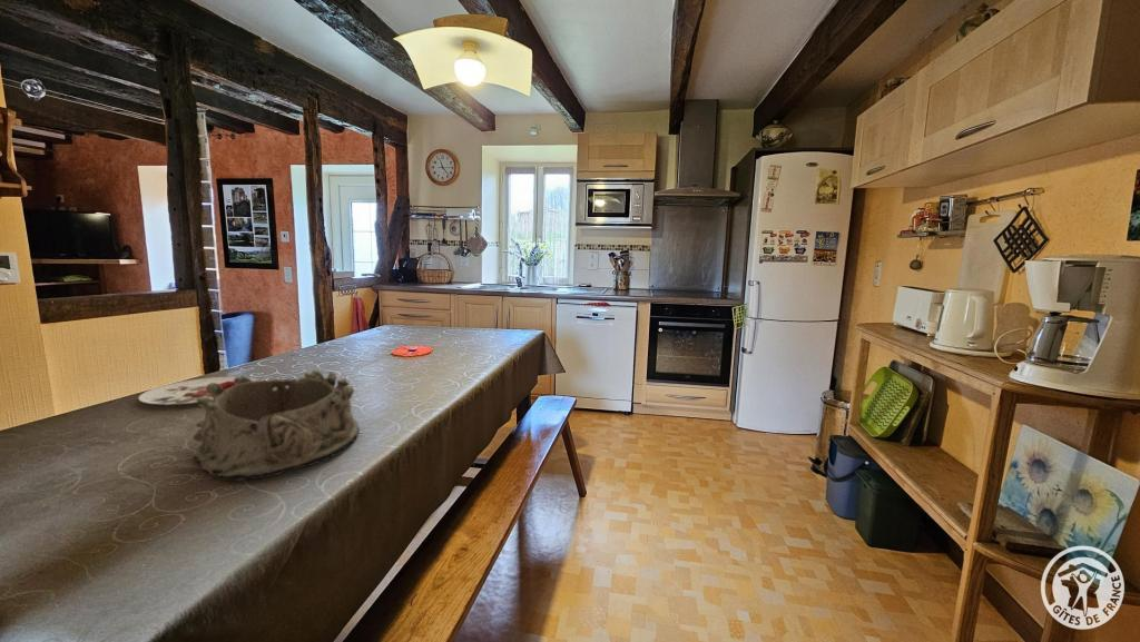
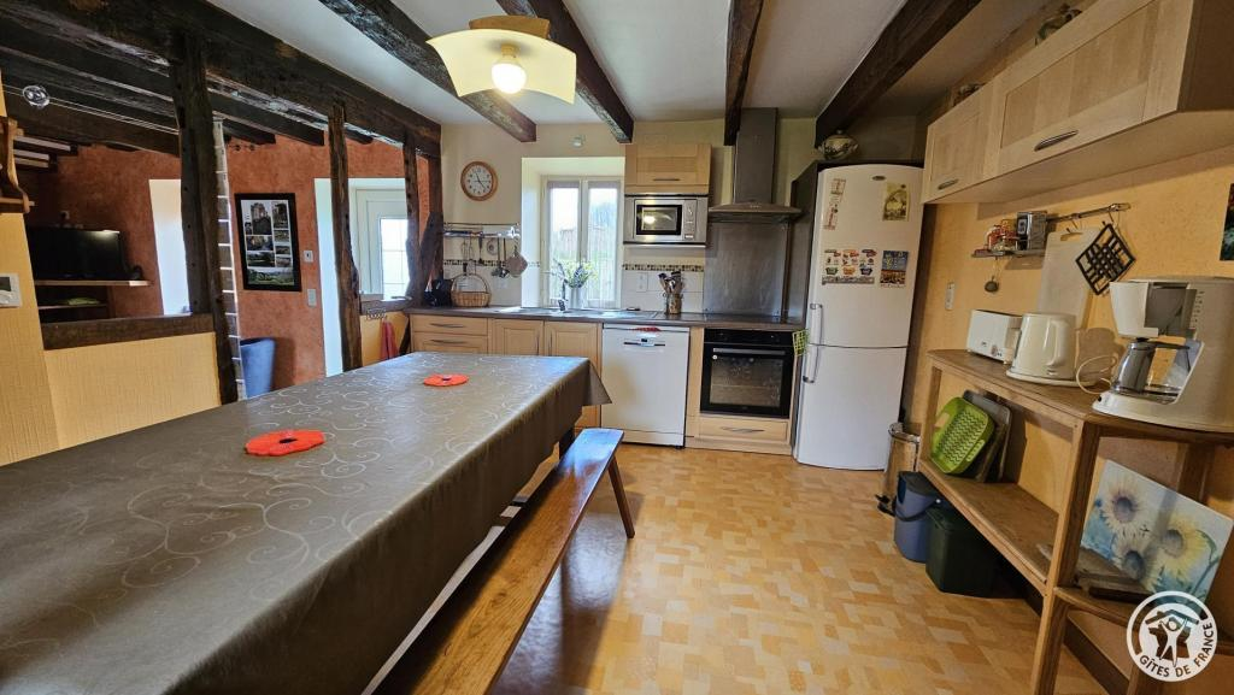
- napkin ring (281, 413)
- plate (204, 388)
